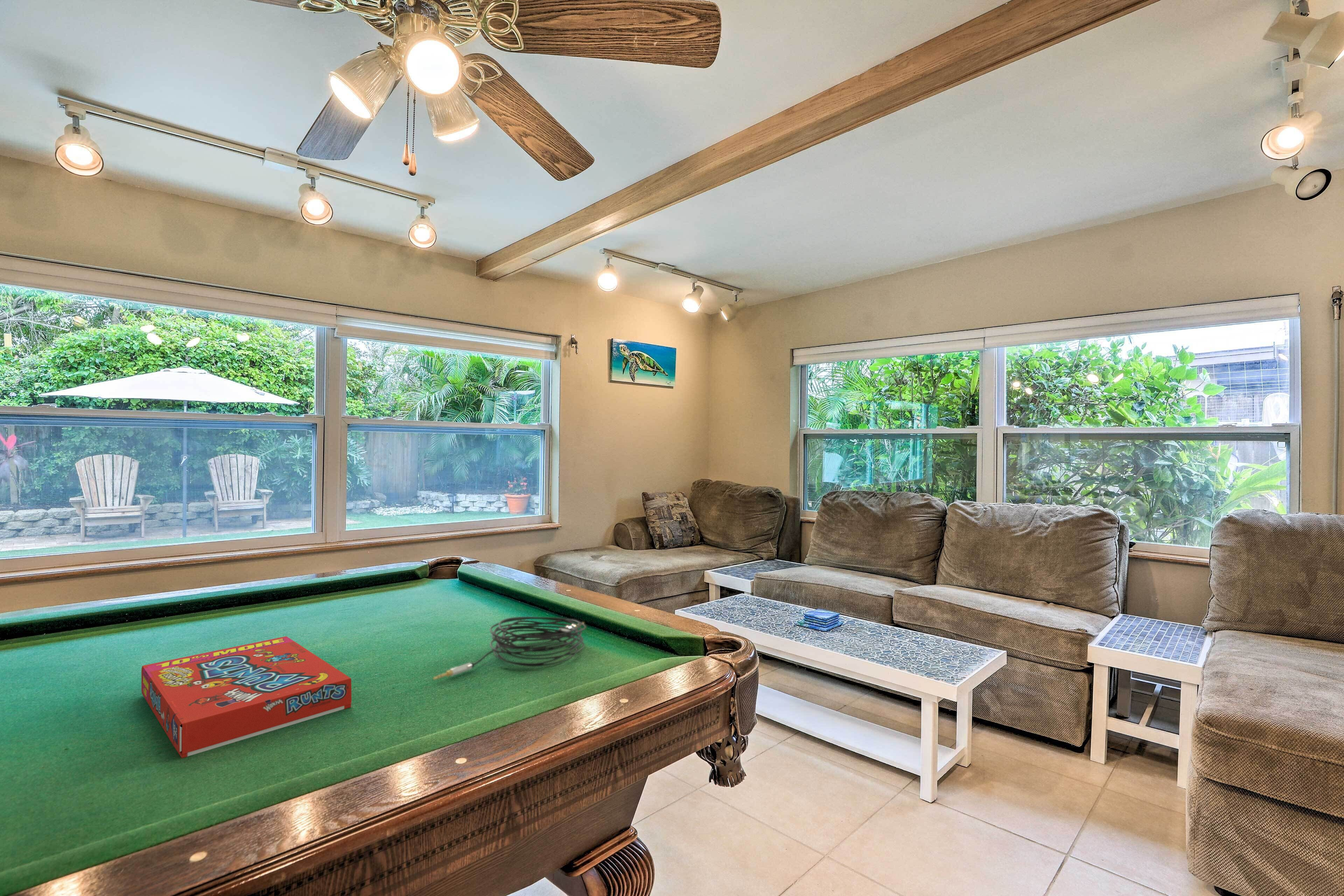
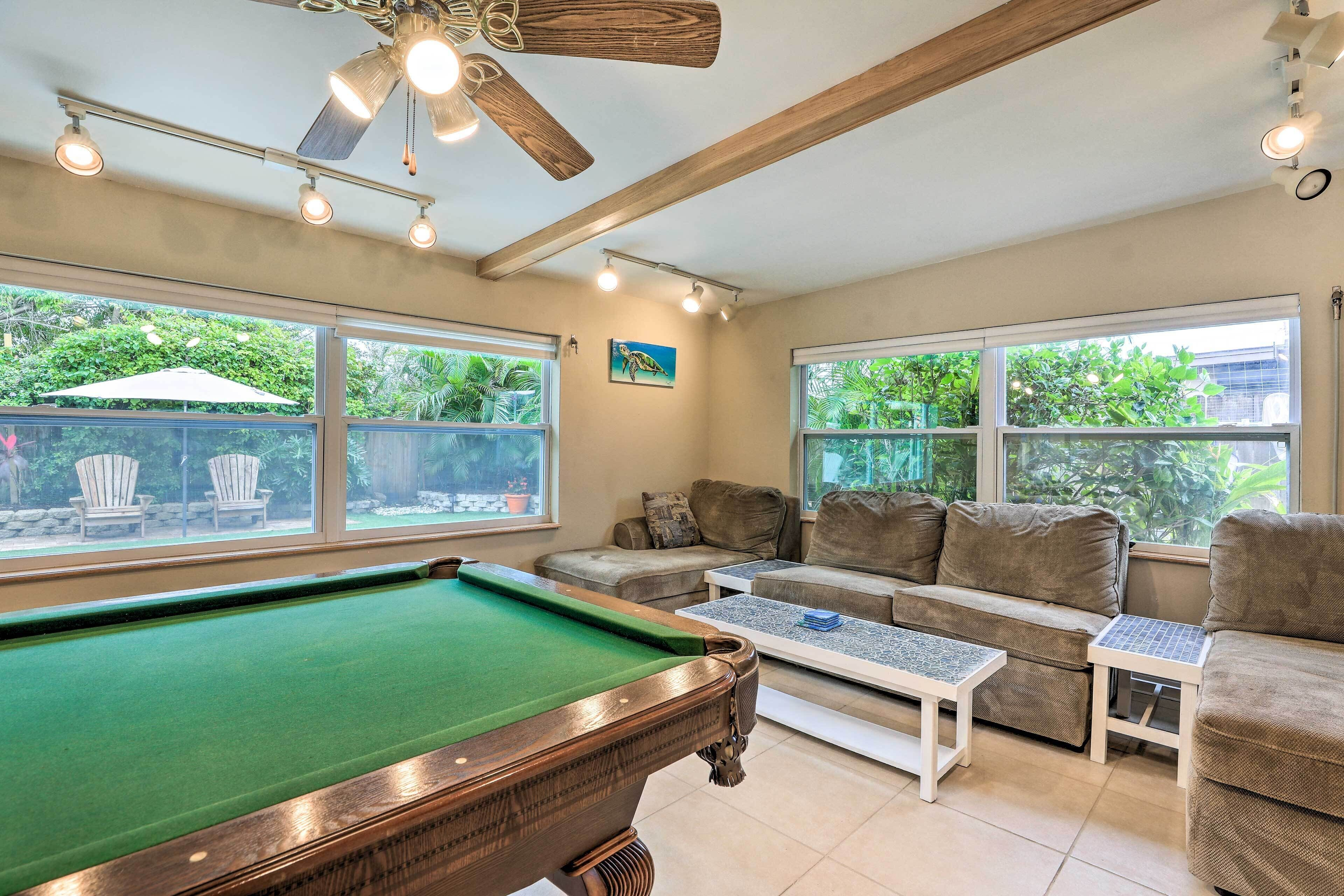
- audio cable (533, 639)
- snack box (243, 686)
